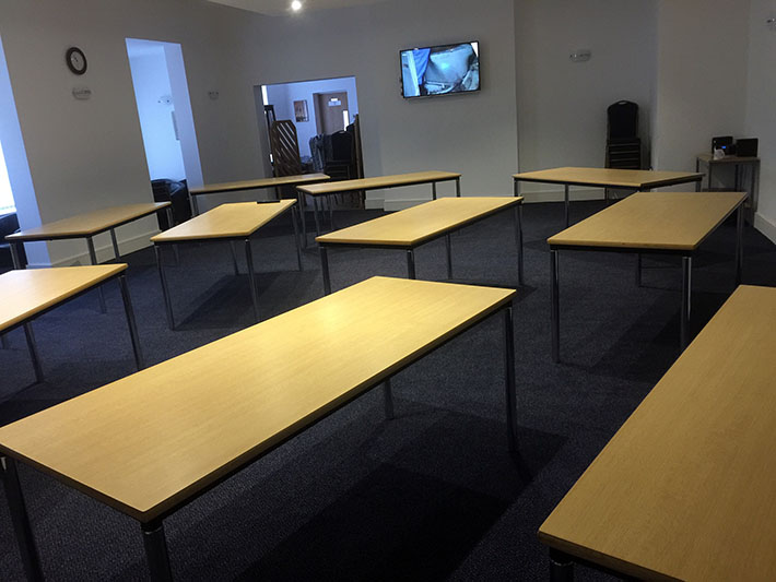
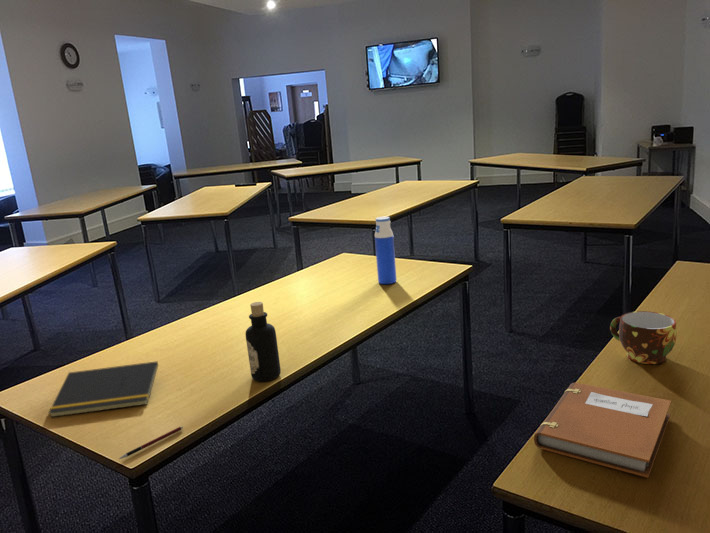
+ pen (151, 442)
+ bottle (261, 340)
+ cup (643, 338)
+ notepad (106, 387)
+ notebook (604, 421)
+ water bottle (385, 250)
